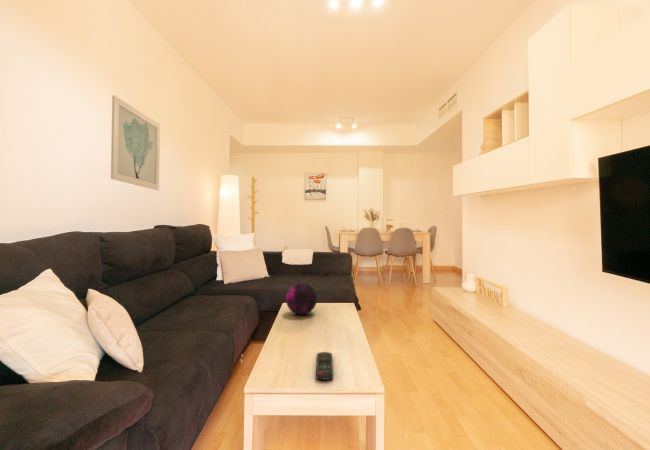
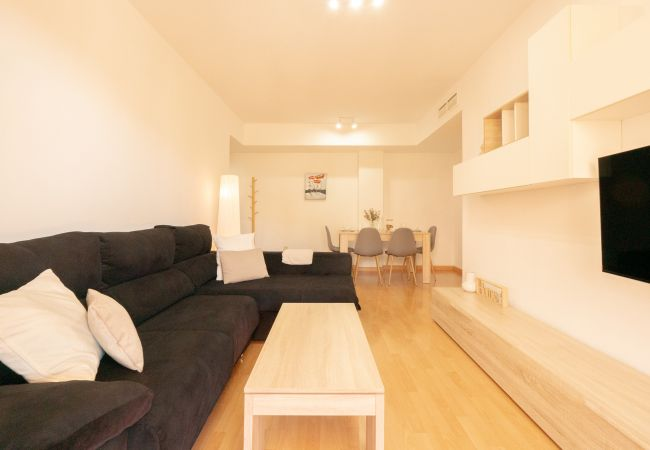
- decorative orb (301, 298)
- remote control (324, 364)
- wall art (138, 148)
